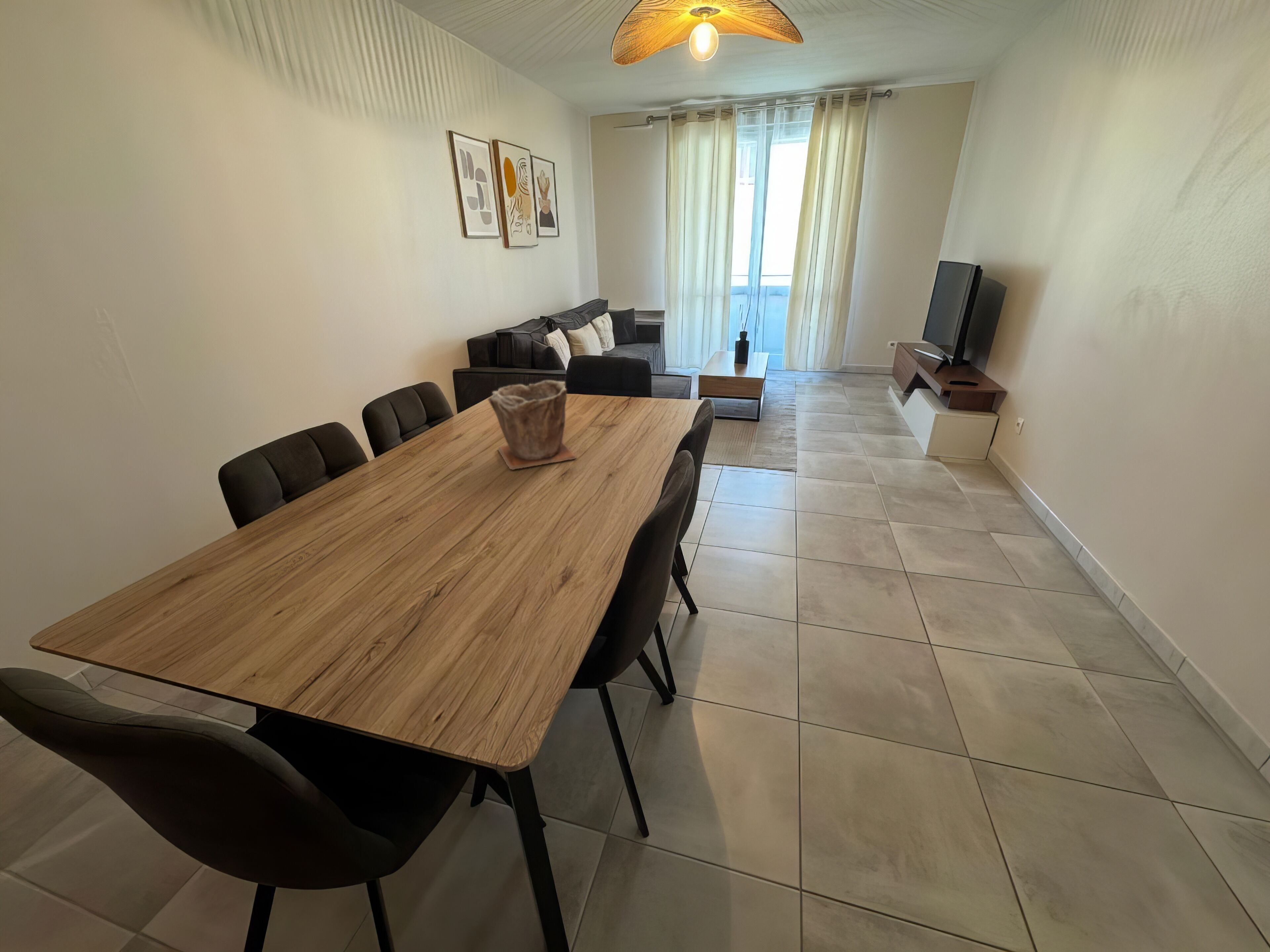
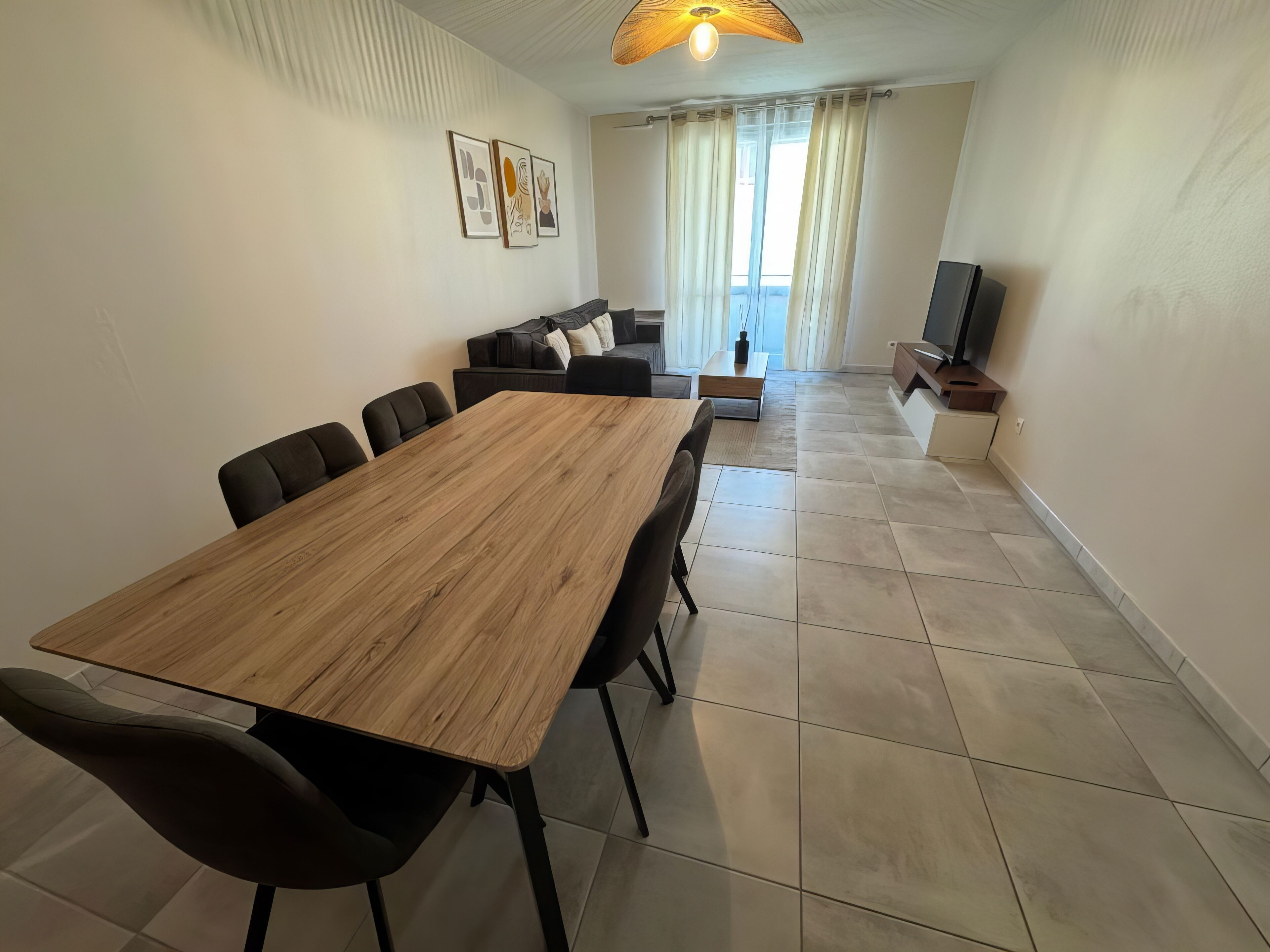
- plant pot (533, 420)
